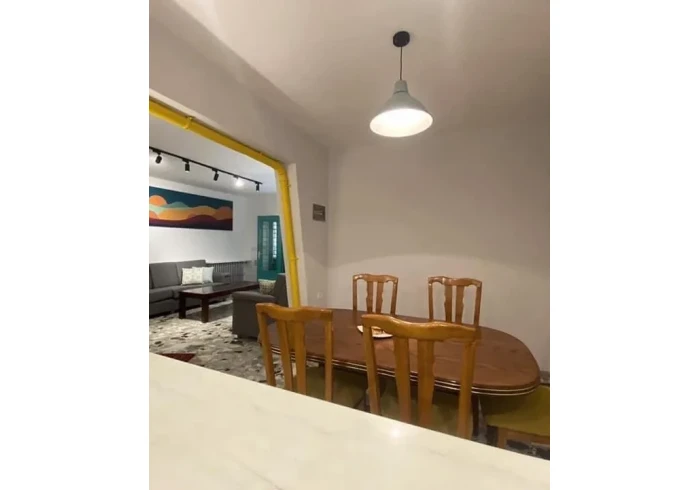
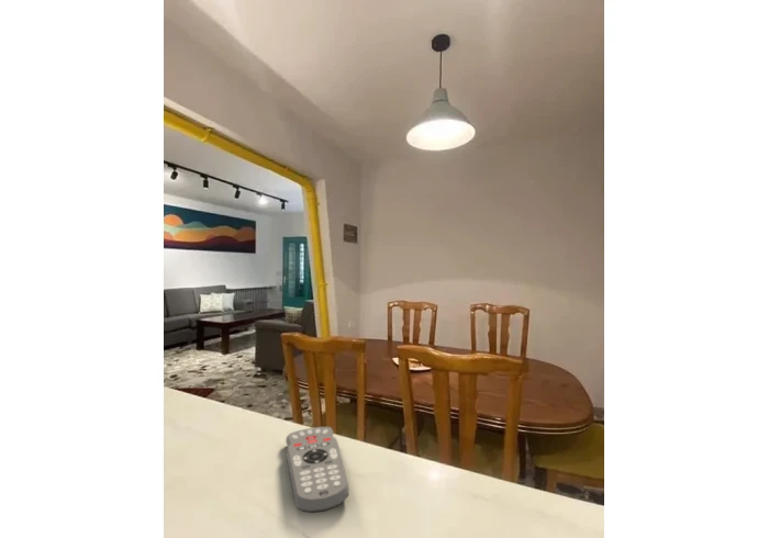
+ remote control (315, 463)
